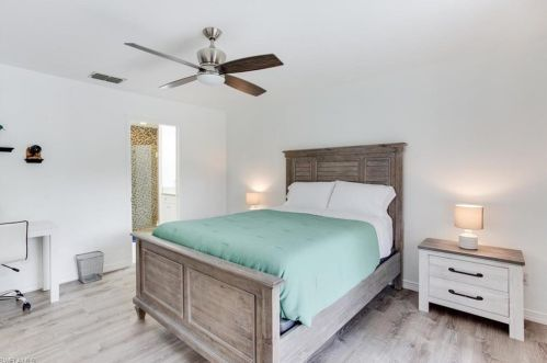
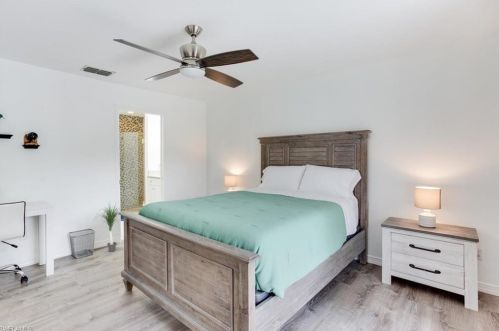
+ potted plant (110, 225)
